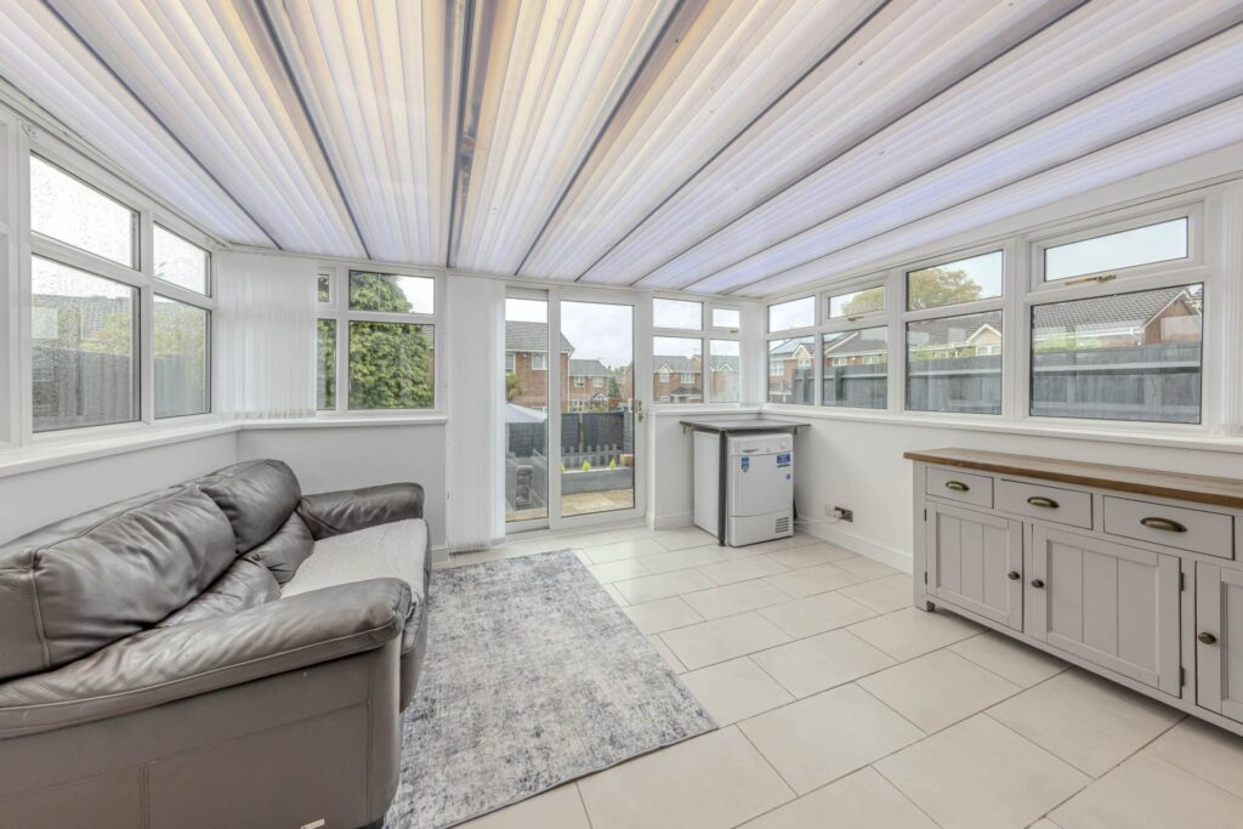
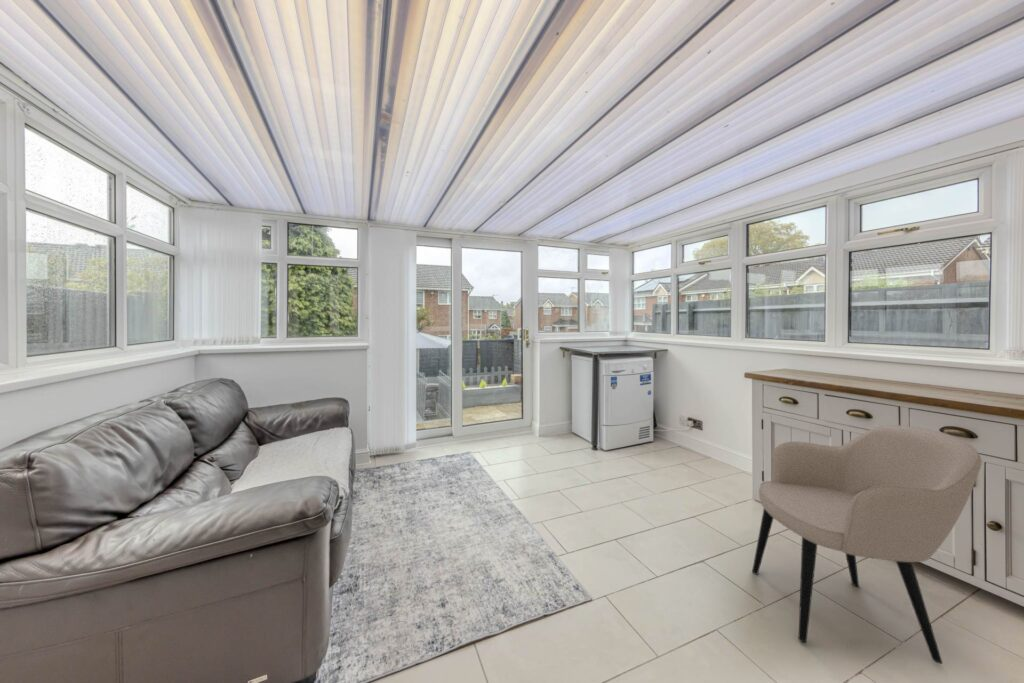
+ armchair (851, 520)
